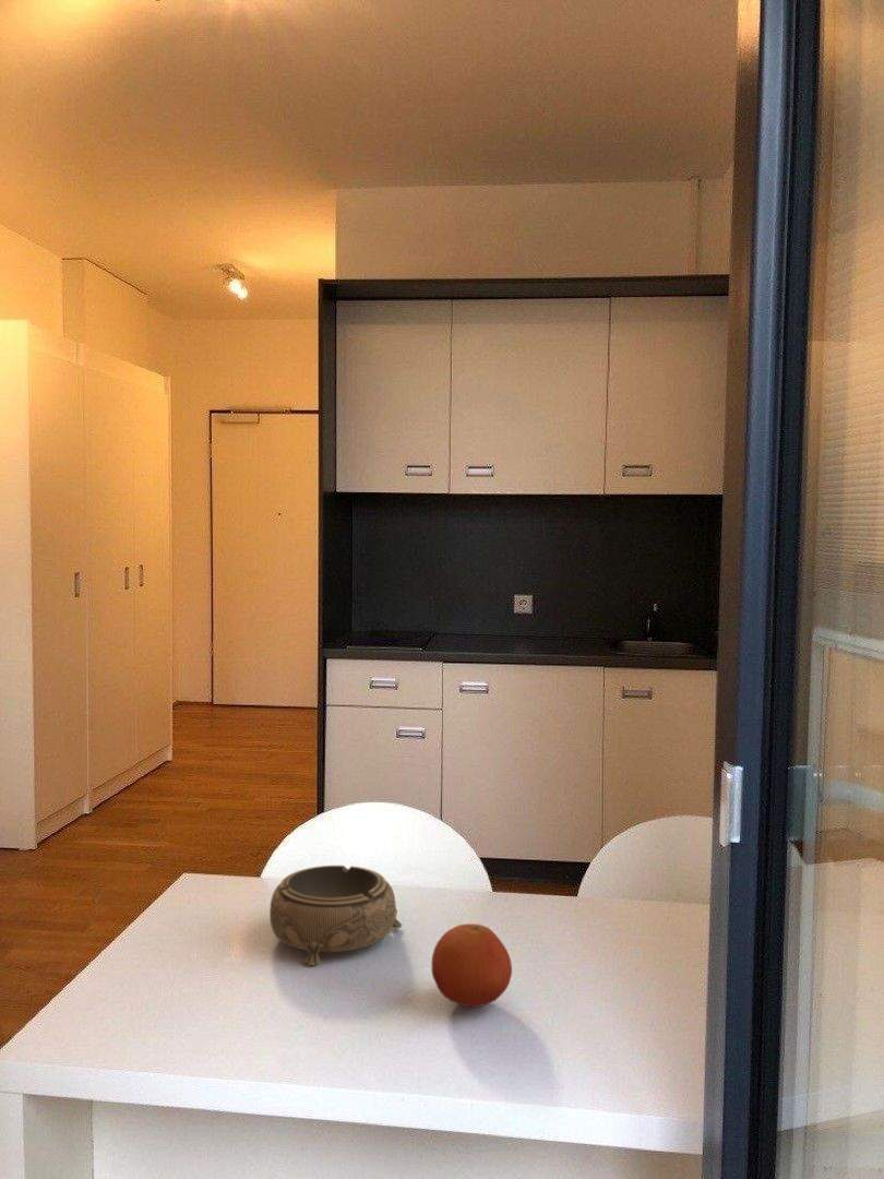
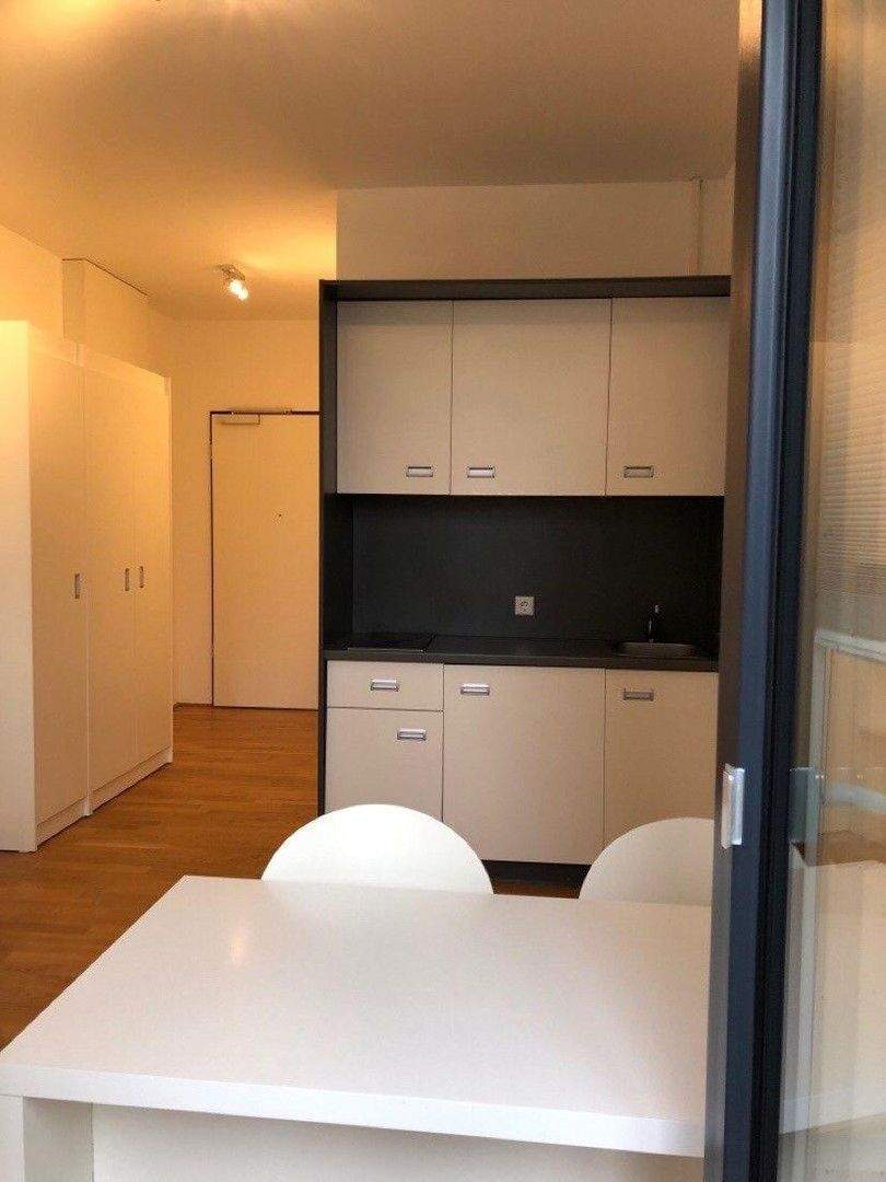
- fruit (471, 963)
- decorative bowl (337, 907)
